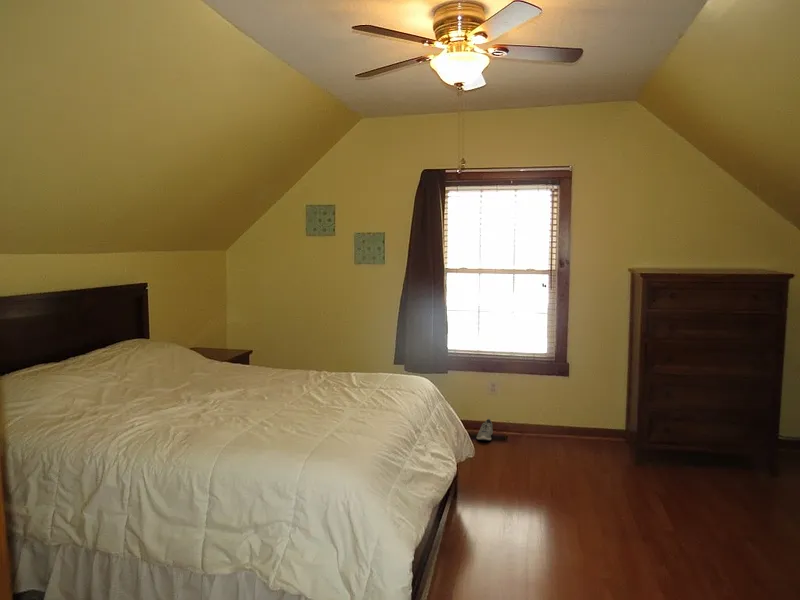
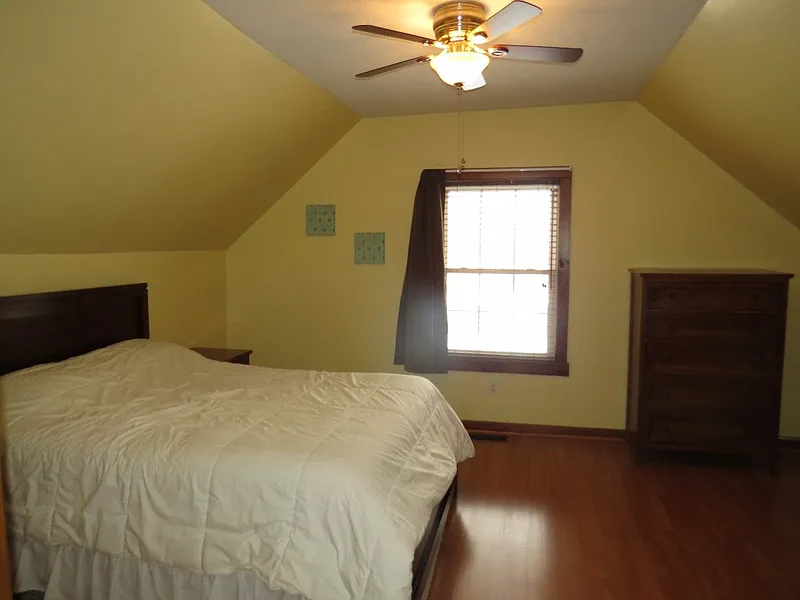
- sneaker (484, 429)
